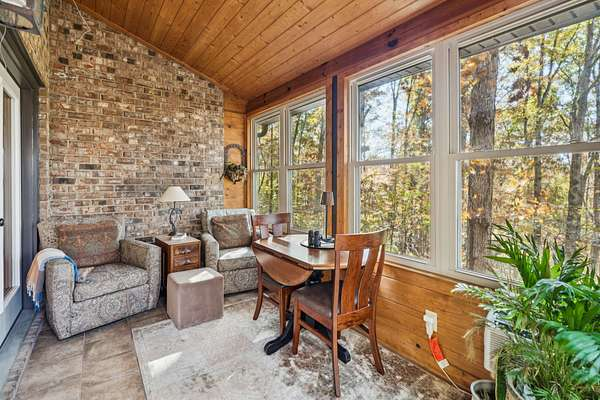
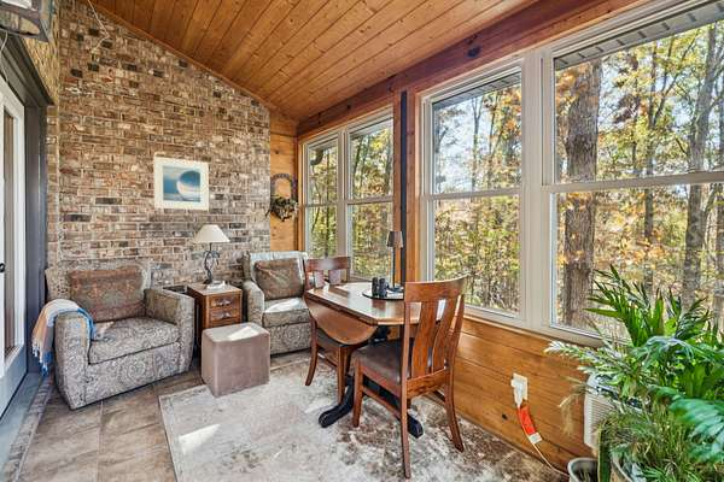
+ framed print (181, 184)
